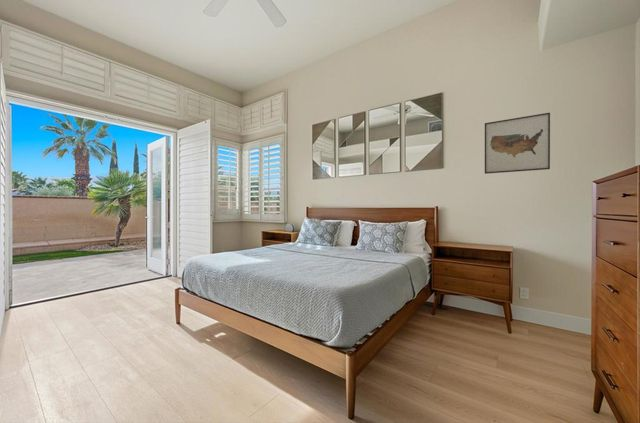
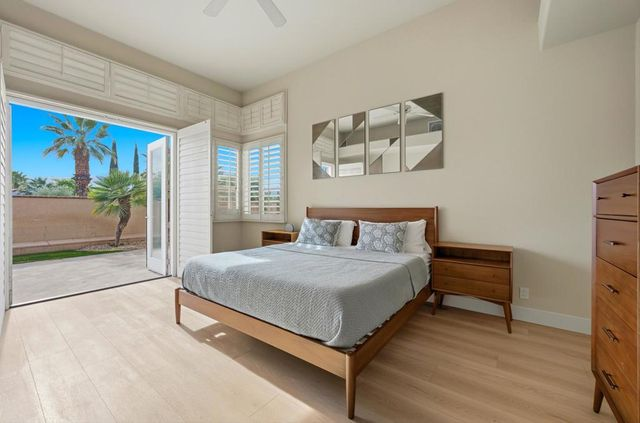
- wall art (515, 145)
